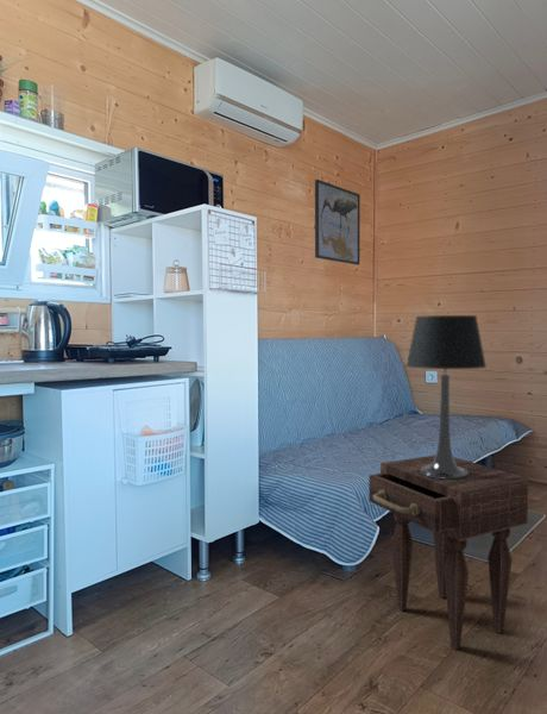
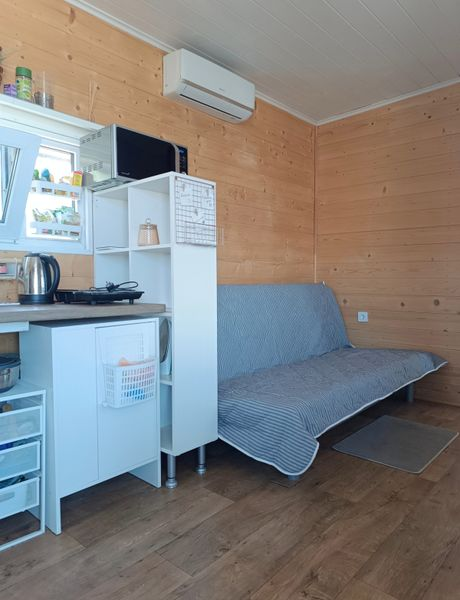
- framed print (338, 224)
- table lamp (445, 394)
- nightstand (435, 549)
